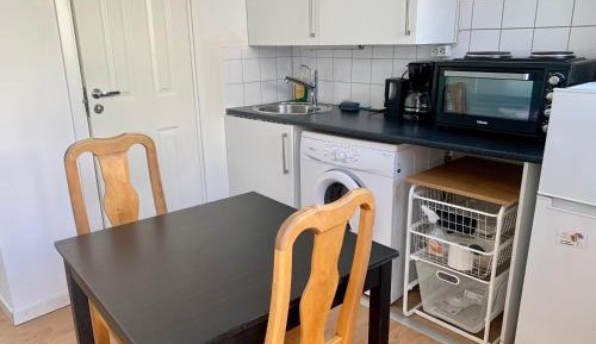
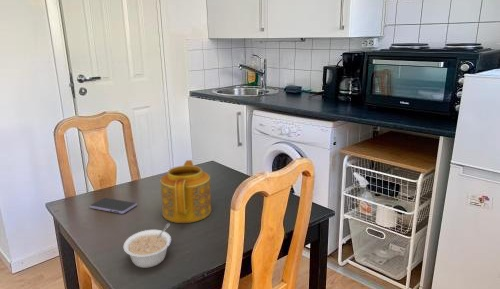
+ smartphone (113, 205)
+ legume (148, 247)
+ teapot (186, 190)
